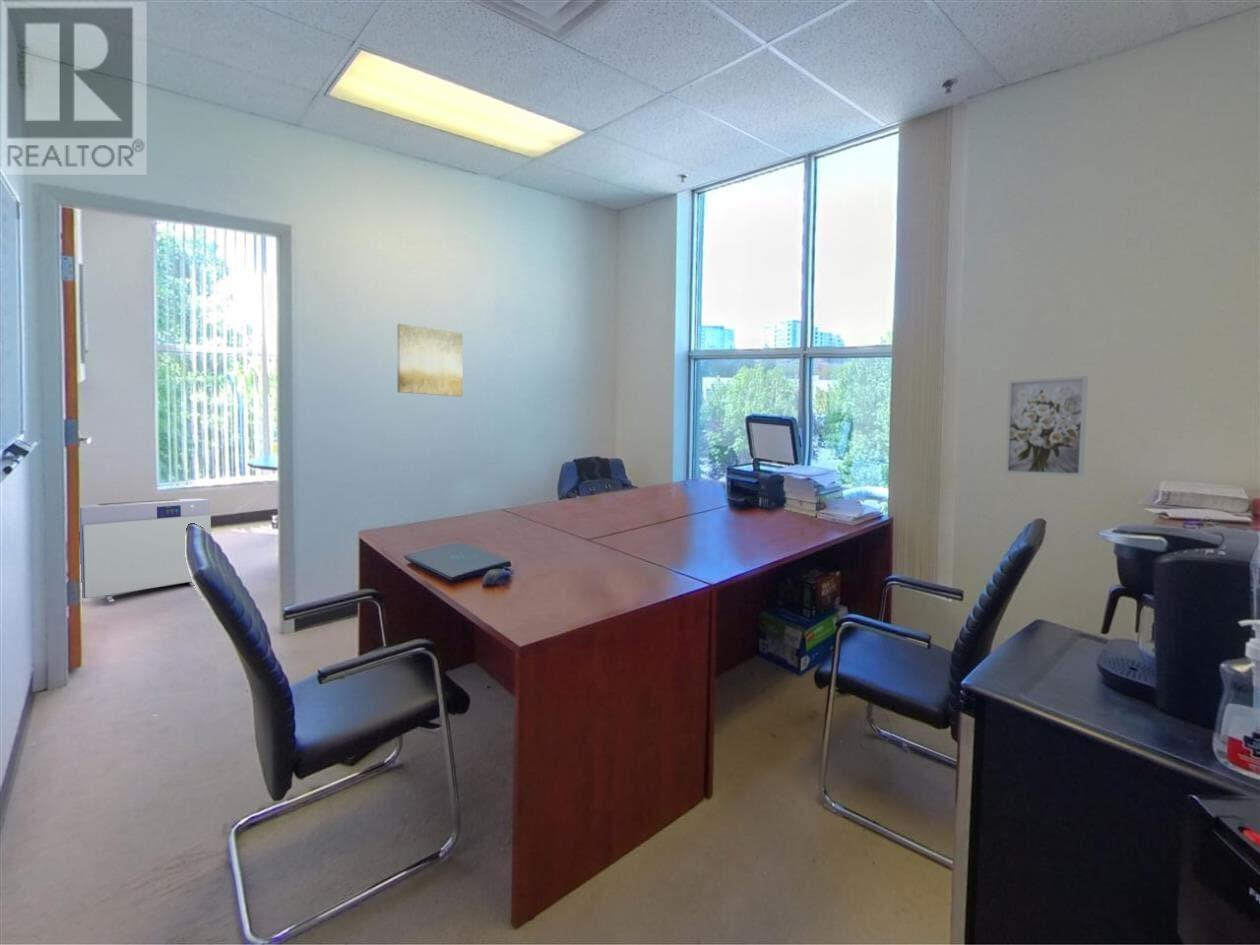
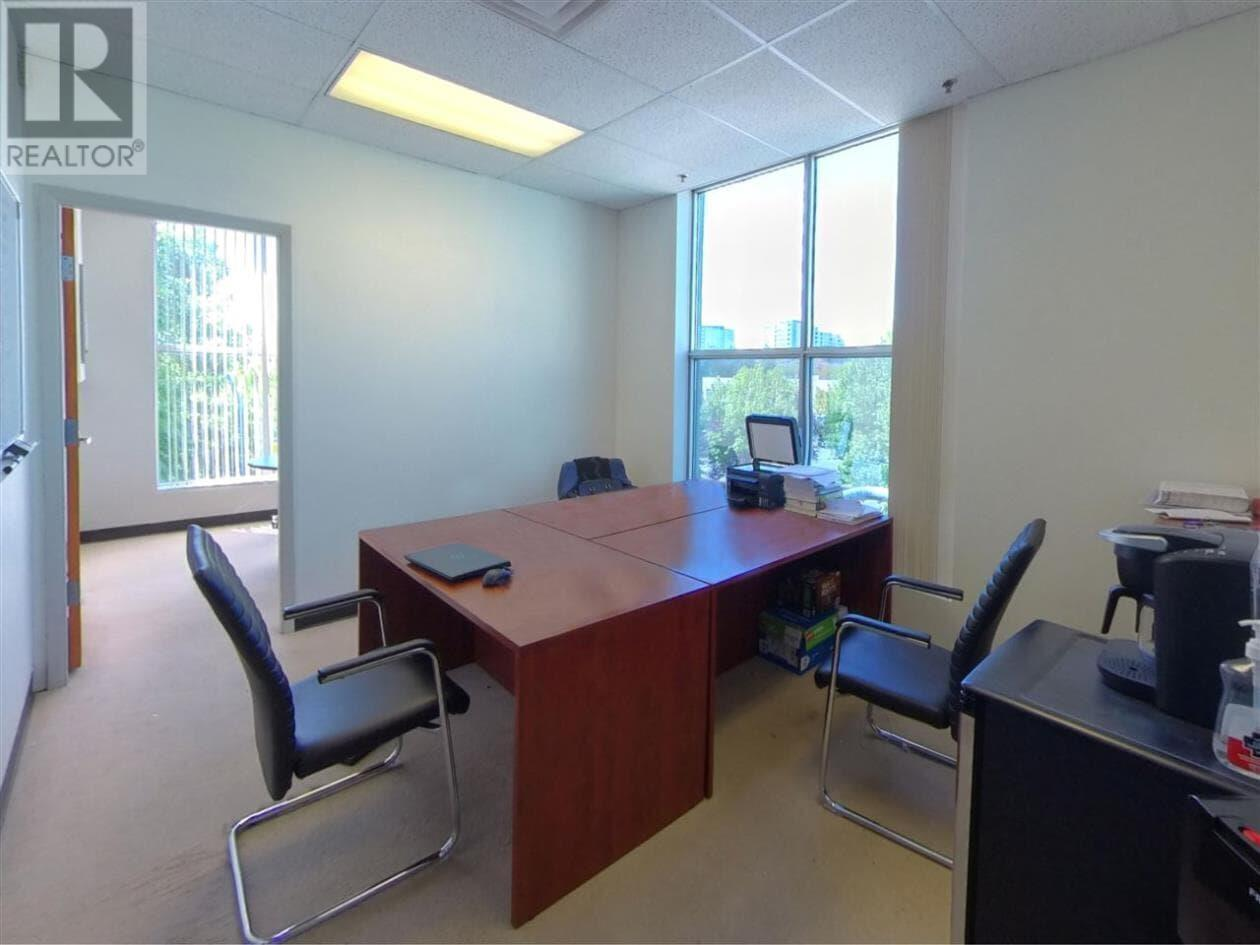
- wall art (430, 361)
- air purifier (145, 546)
- wall art (1044, 426)
